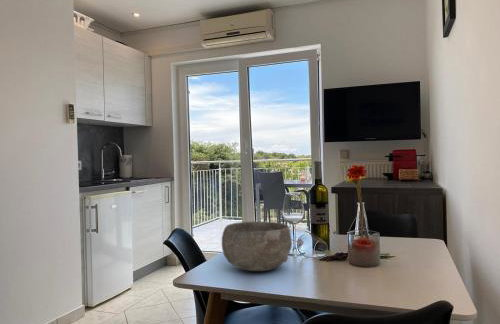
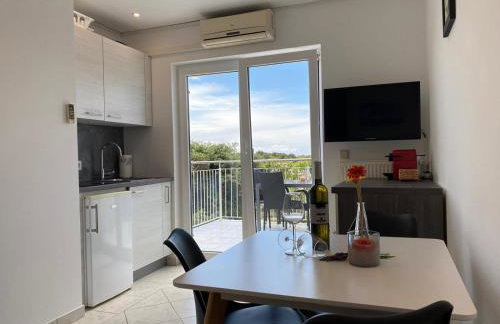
- bowl (256, 247)
